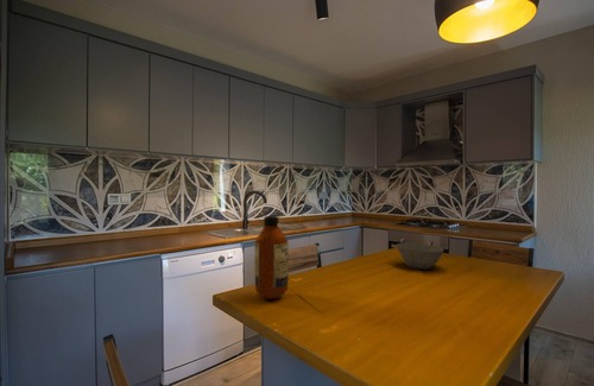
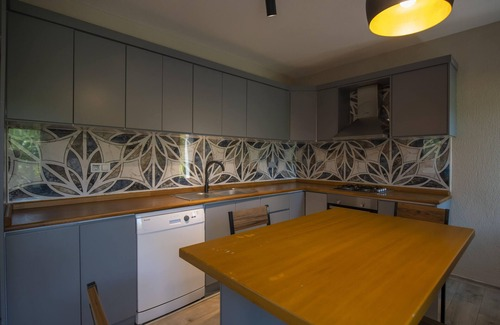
- bottle (271, 255)
- bowl (419, 257)
